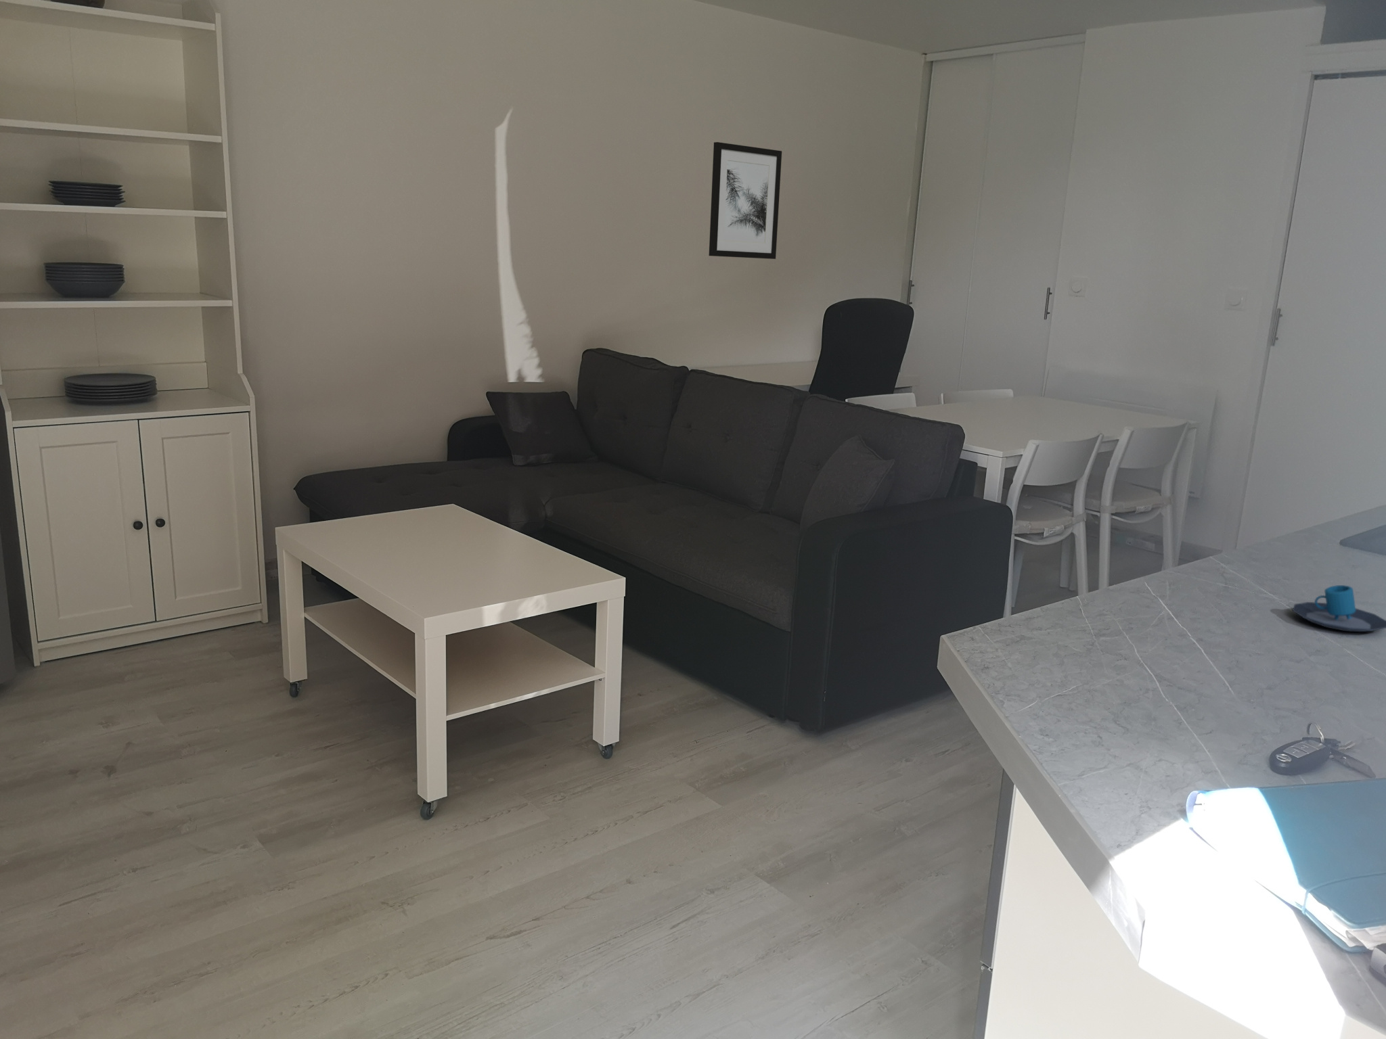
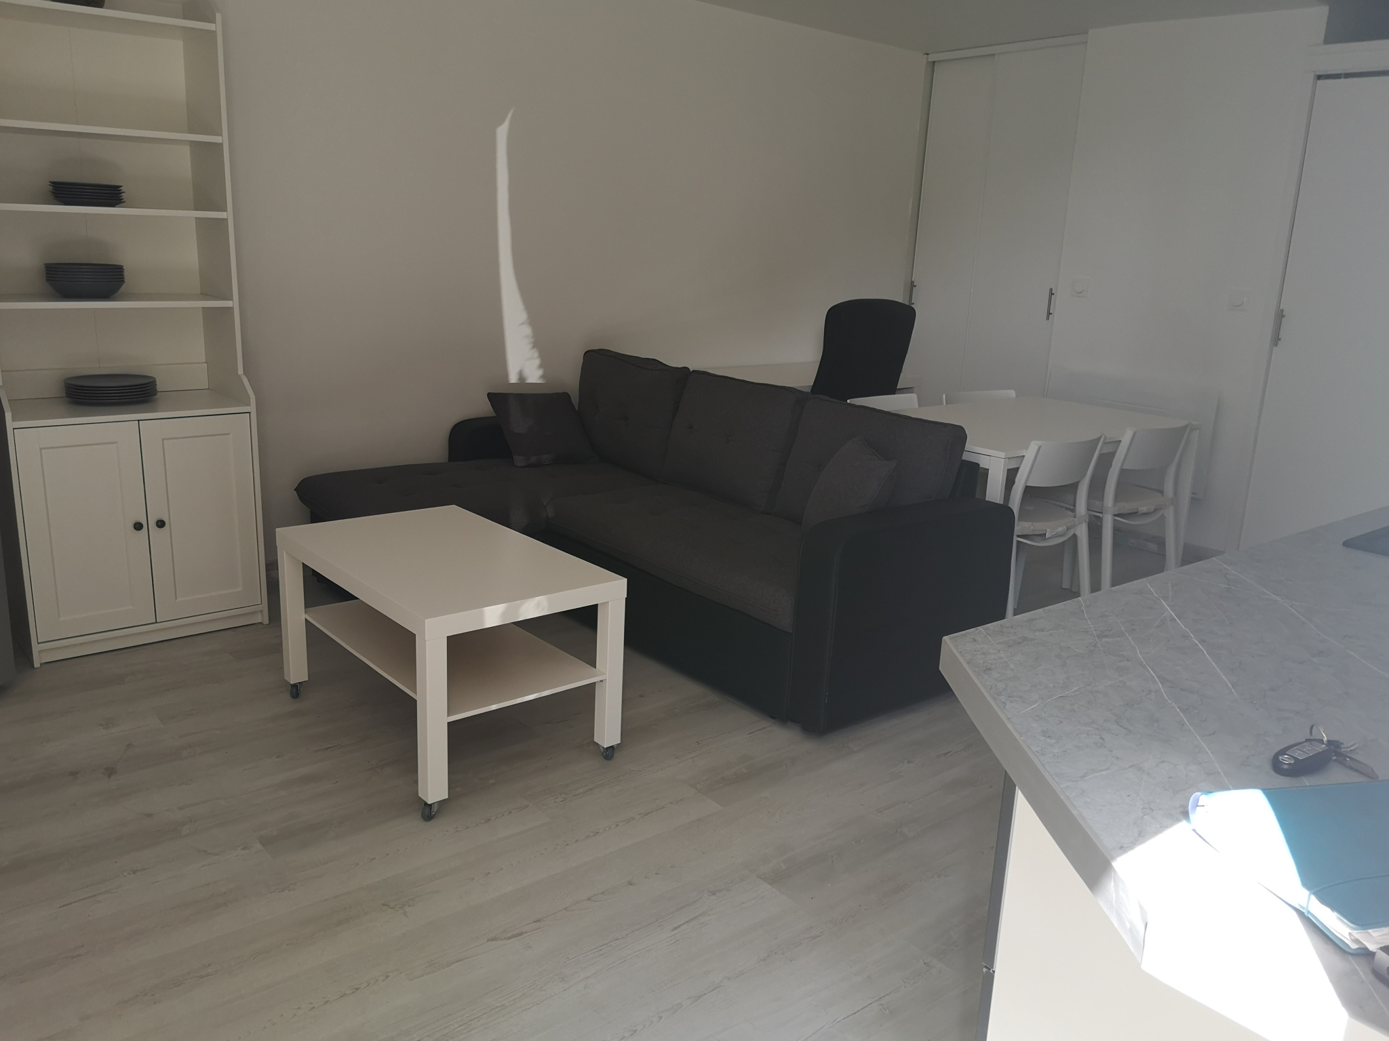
- mug (1341, 604)
- wall art (745, 202)
